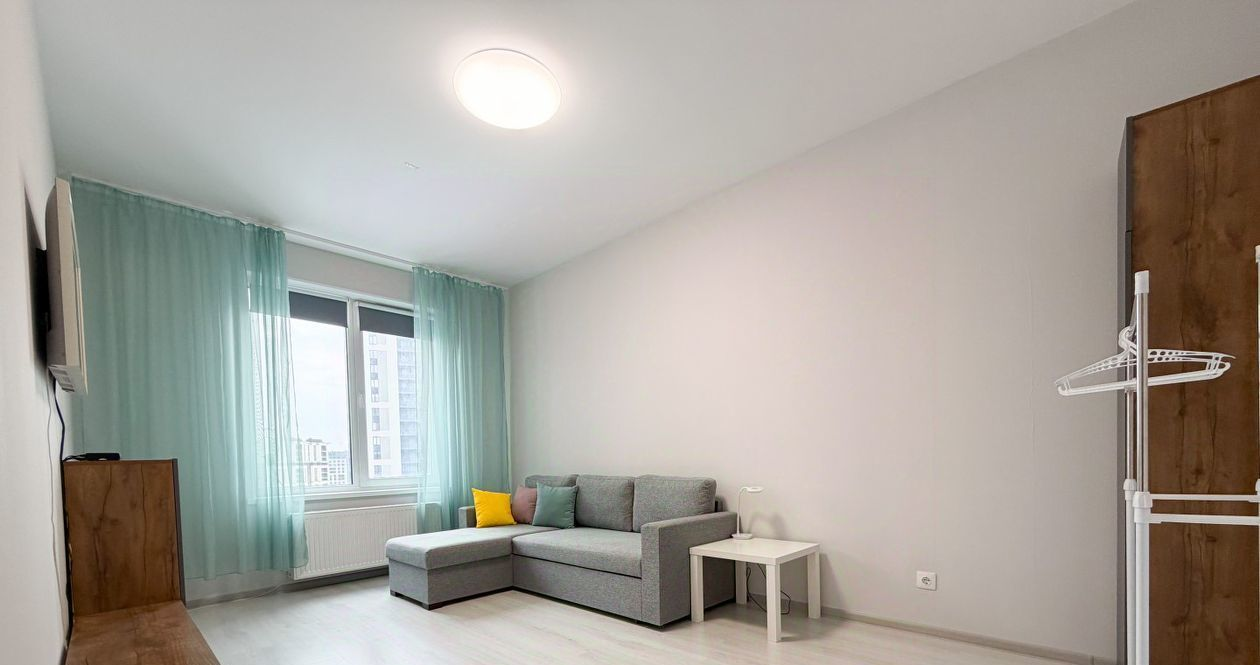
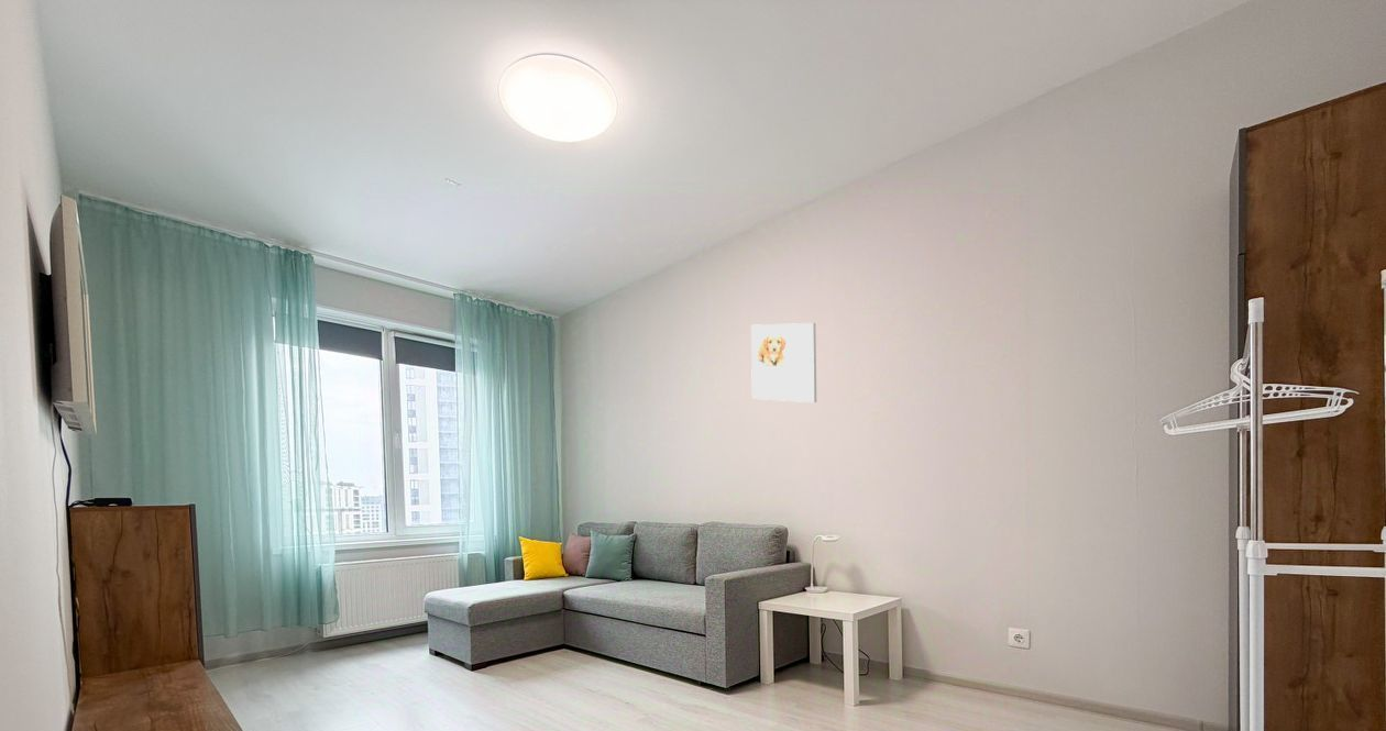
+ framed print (782, 362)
